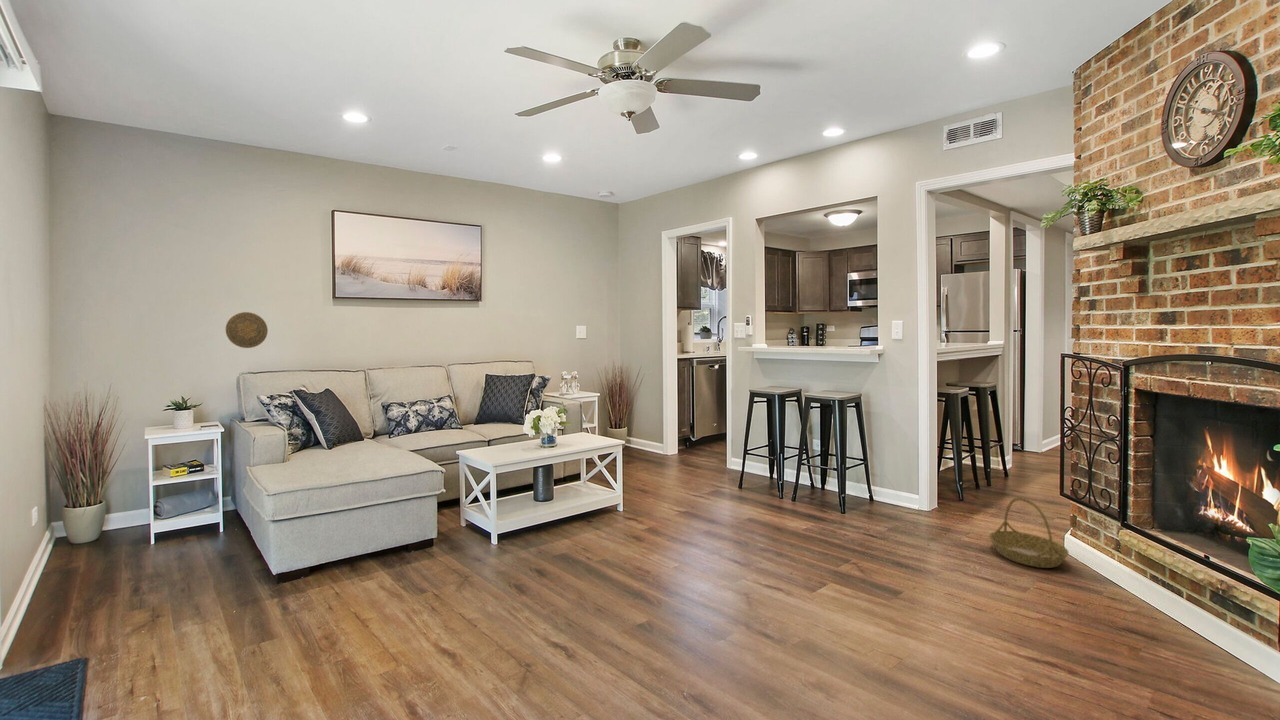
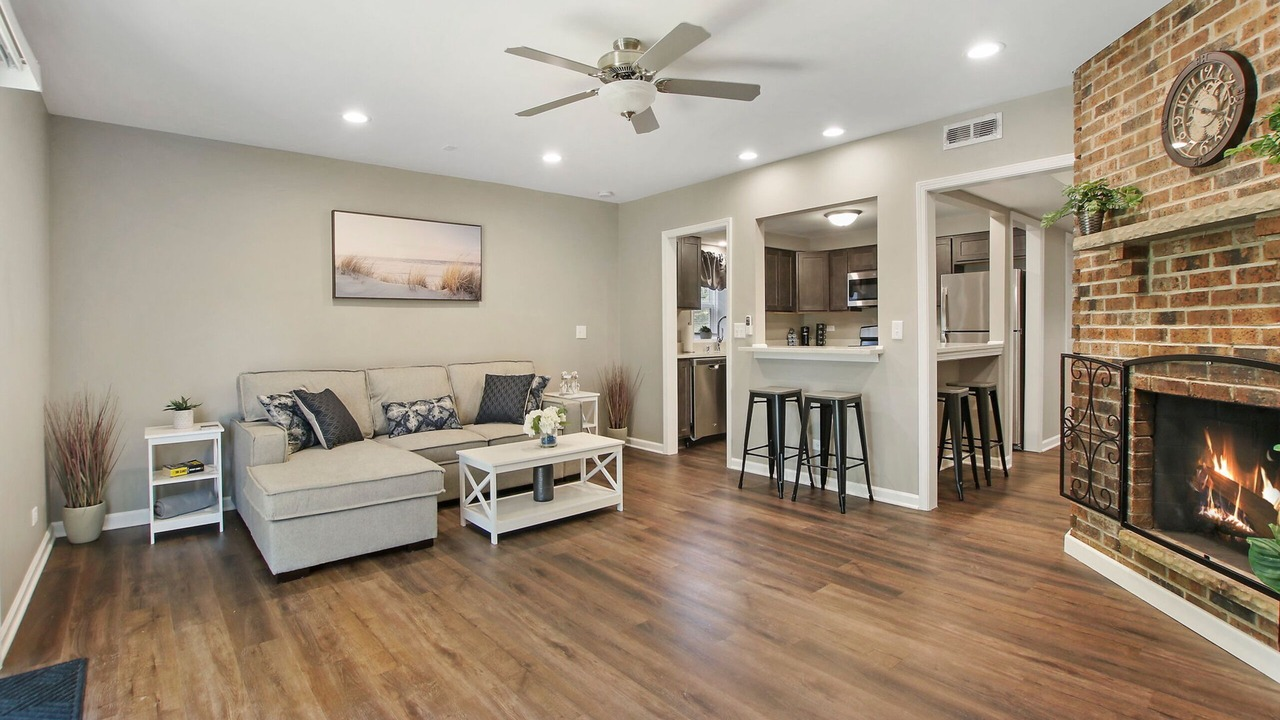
- decorative plate (247, 330)
- basket (1026, 533)
